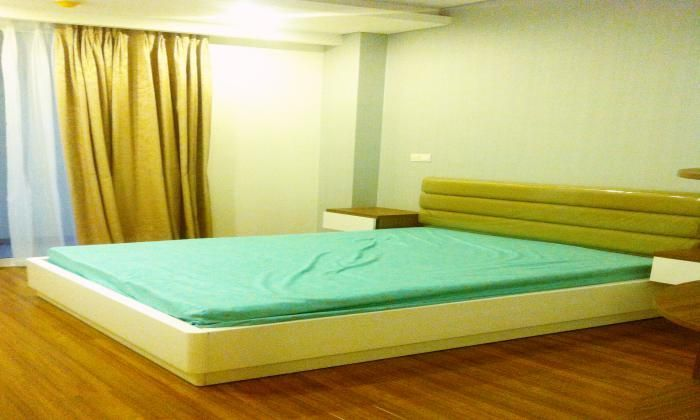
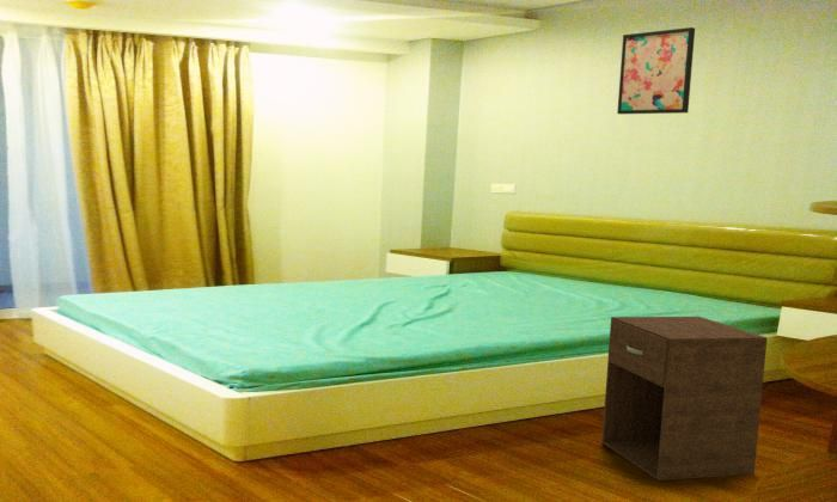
+ wall art (654, 72)
+ nightstand (677, 392)
